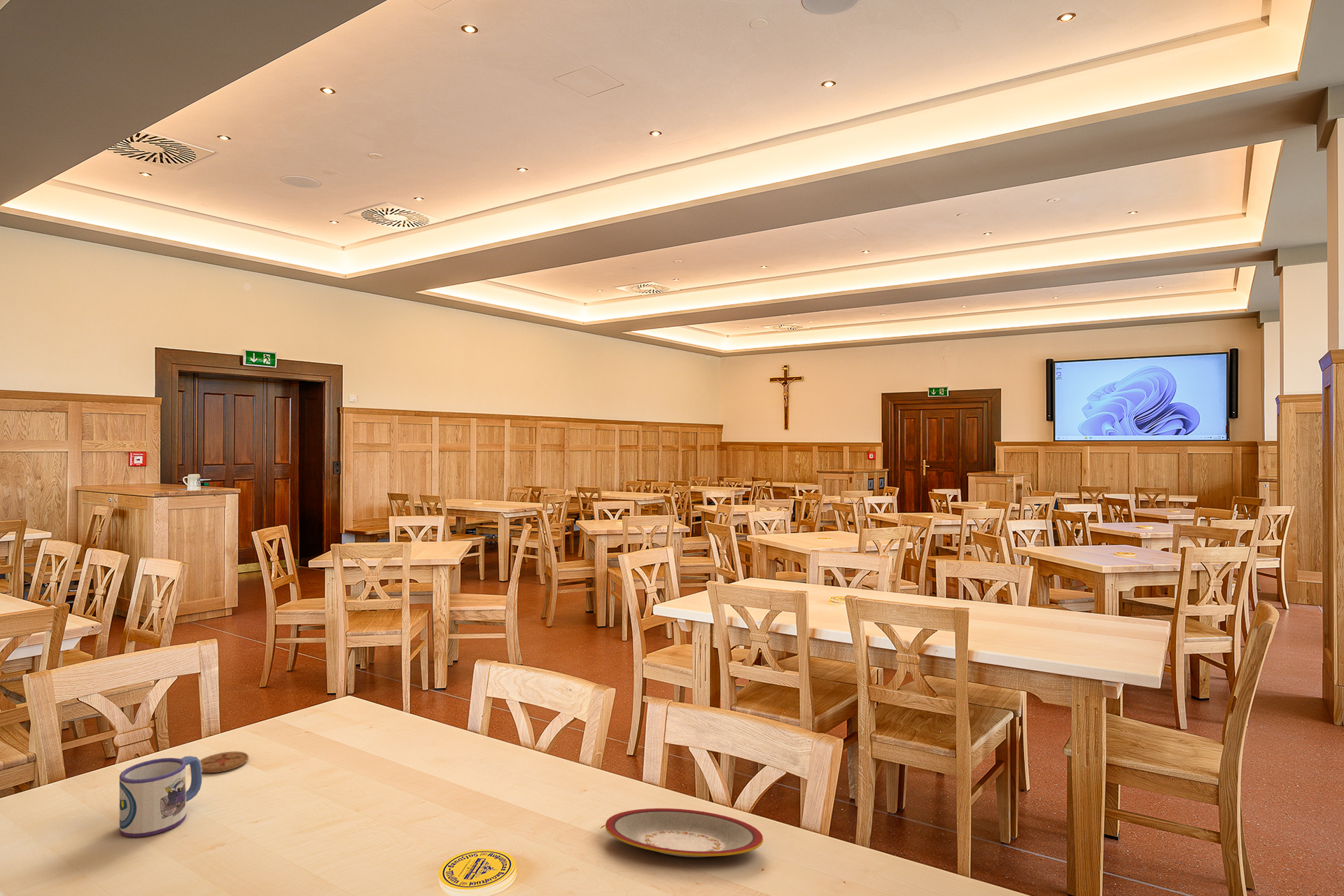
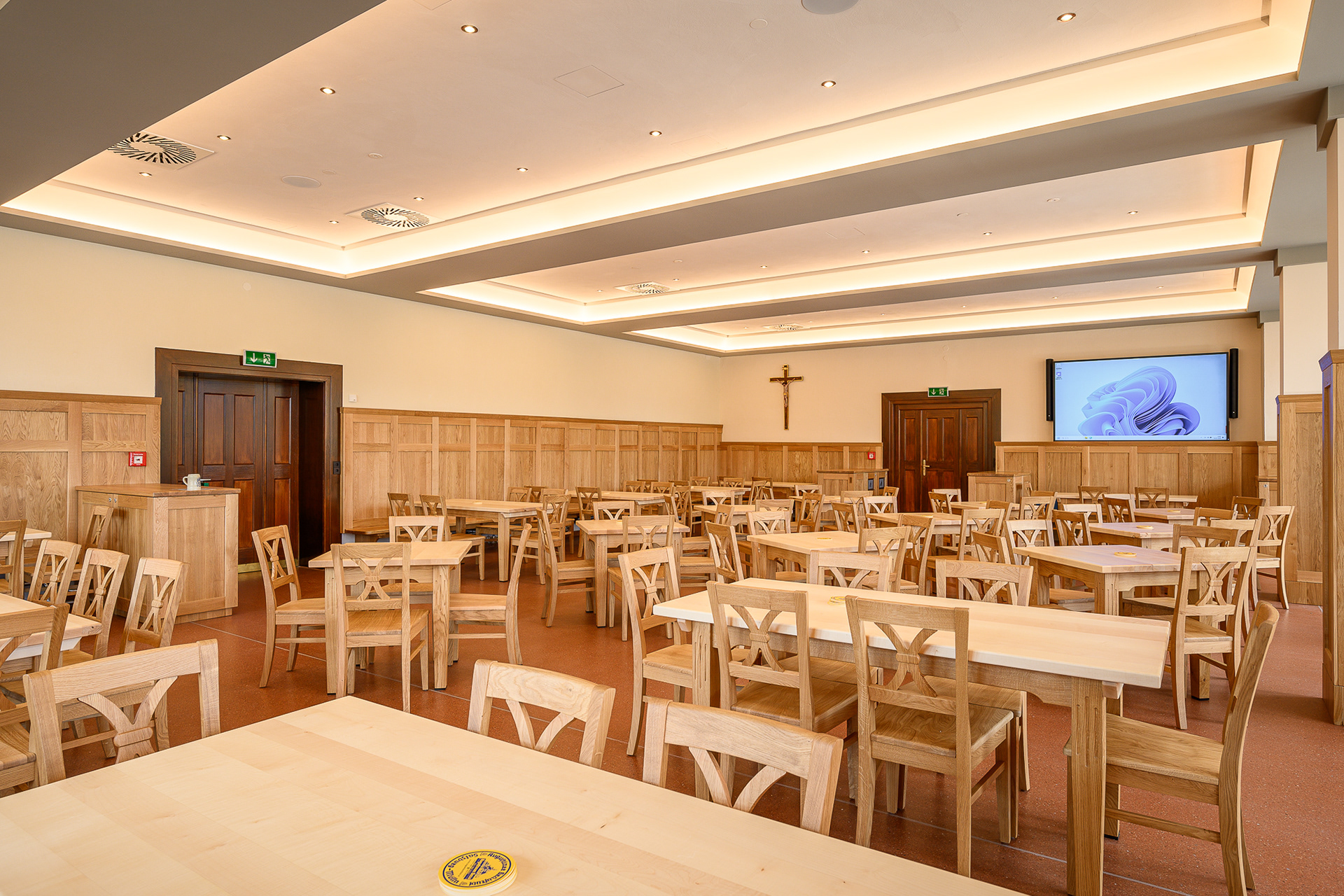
- mug (164, 790)
- coaster (222, 762)
- plate (682, 836)
